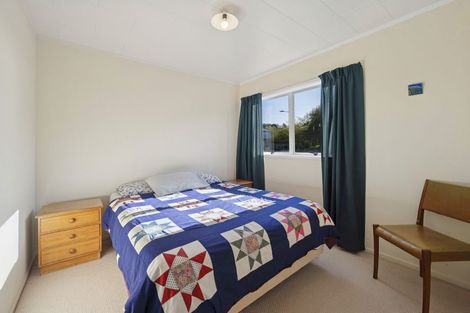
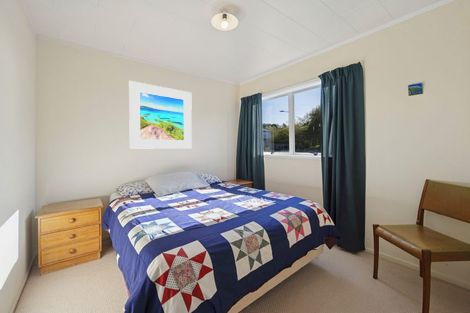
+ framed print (163, 118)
